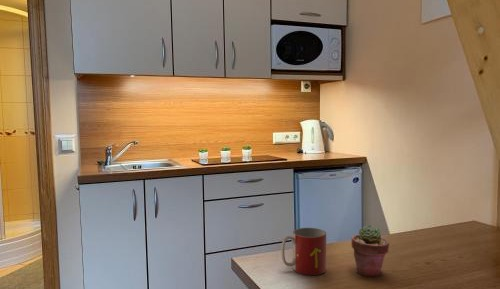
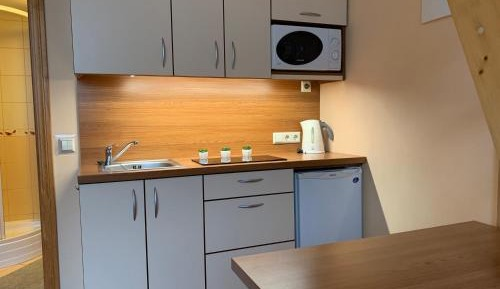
- potted succulent (369, 248)
- mug (303, 250)
